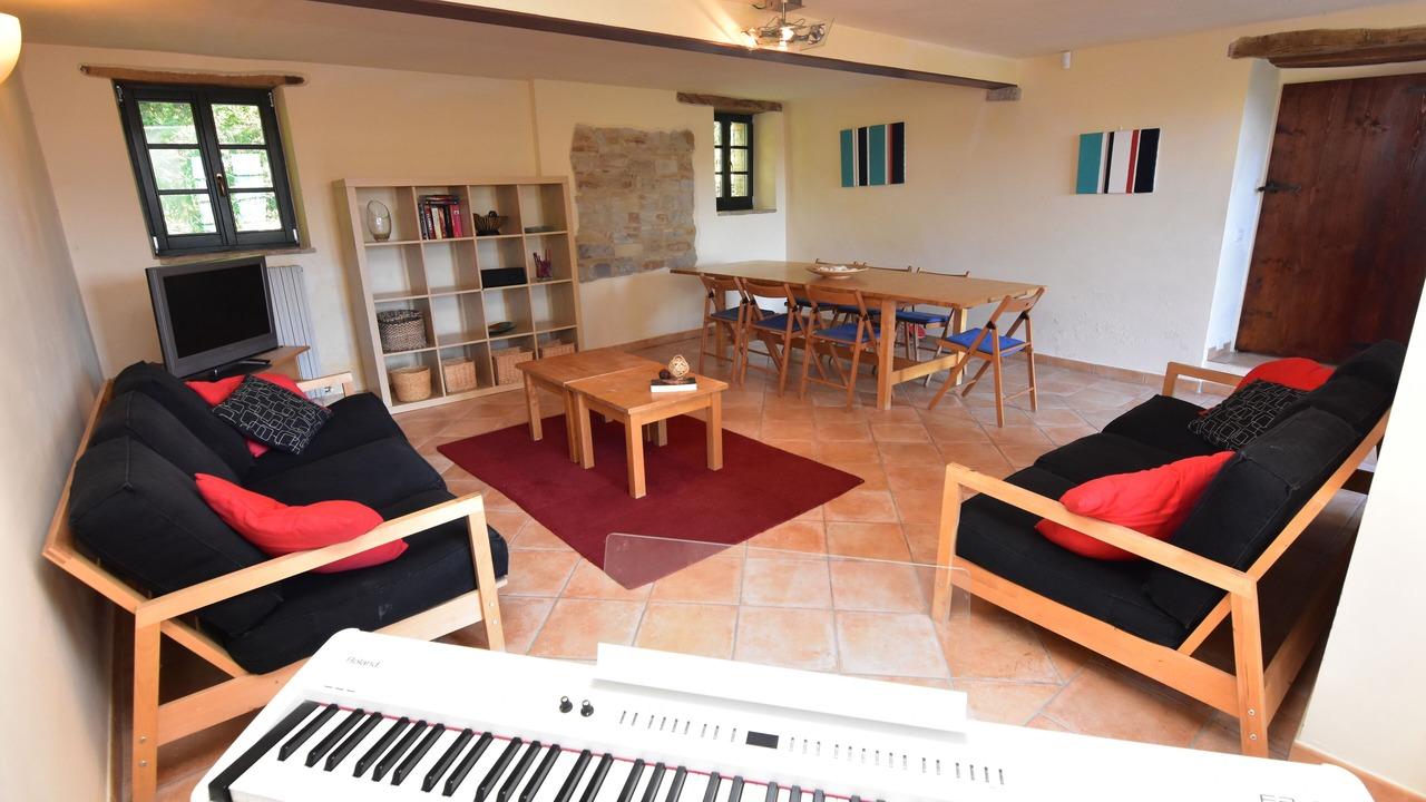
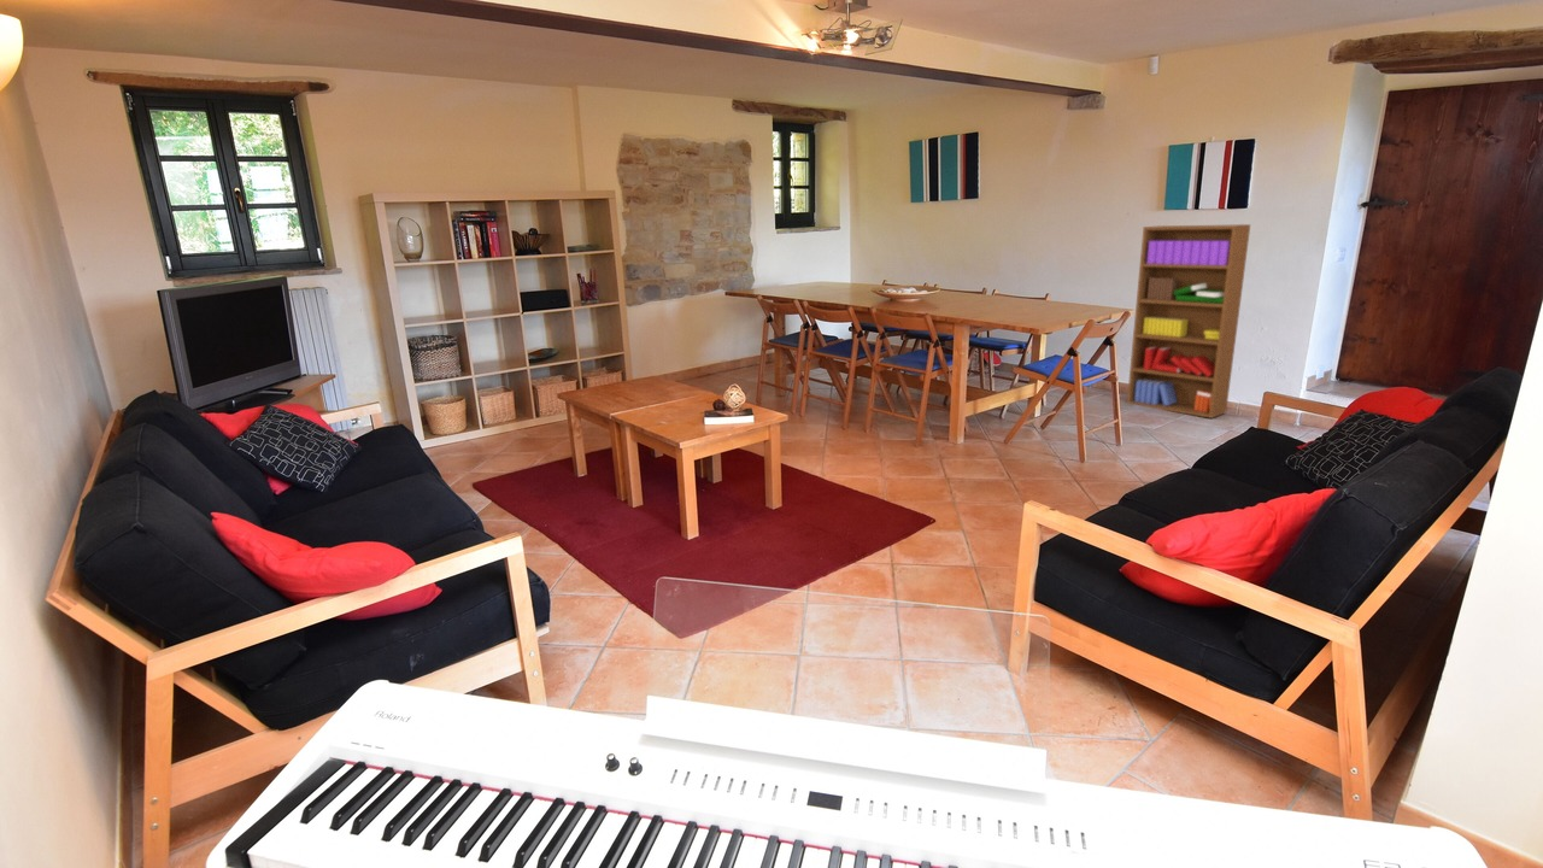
+ bookshelf (1184, 319)
